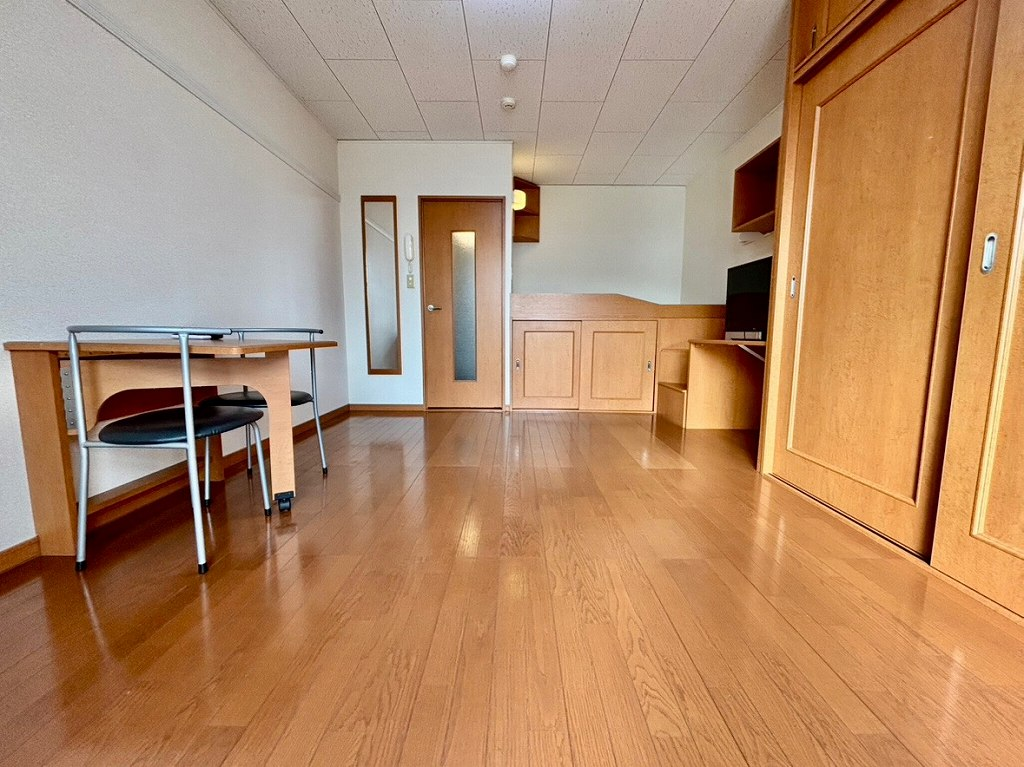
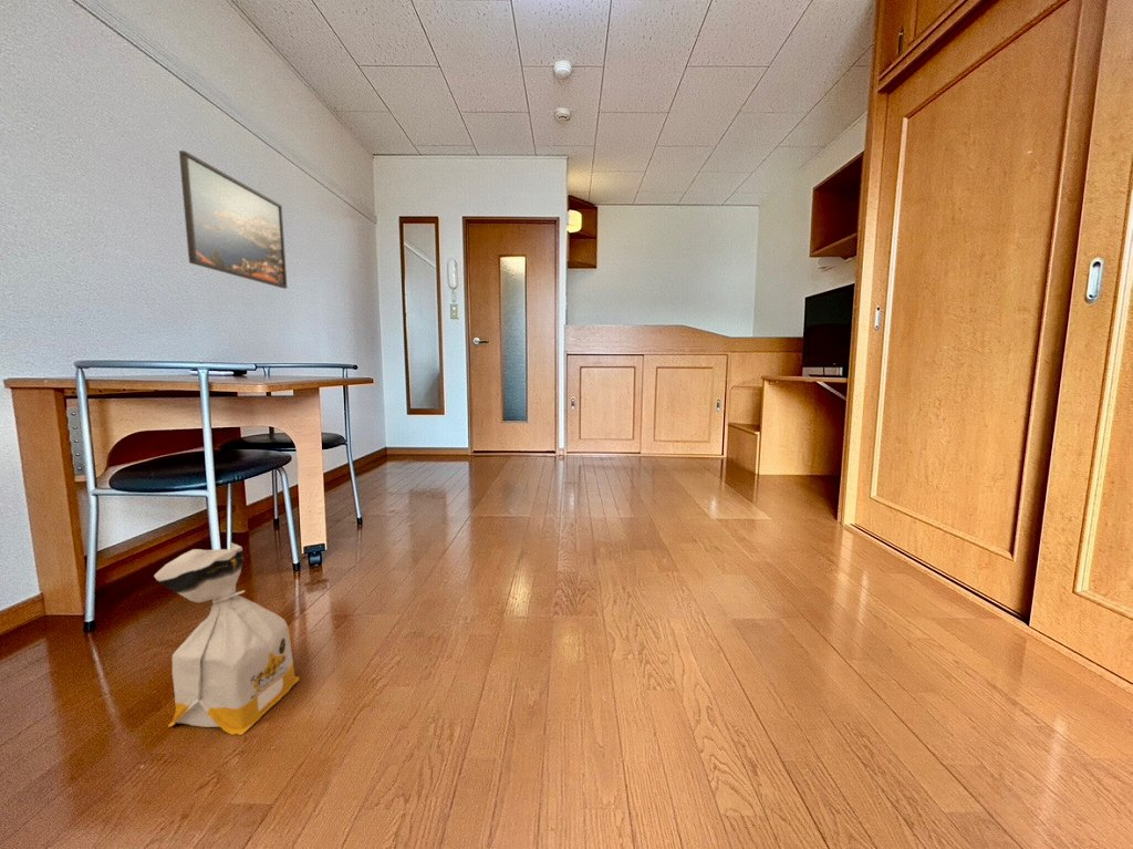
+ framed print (241, 230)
+ bag (227, 624)
